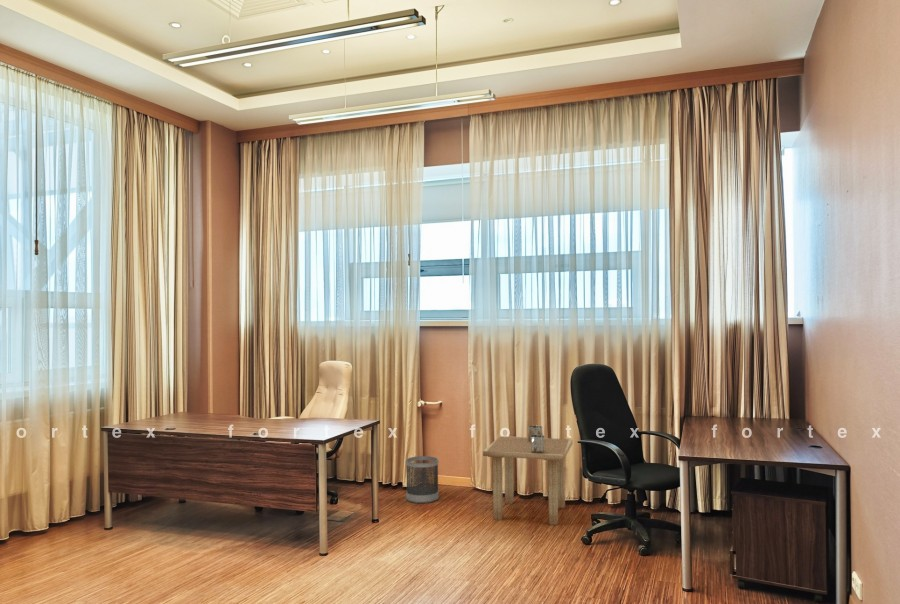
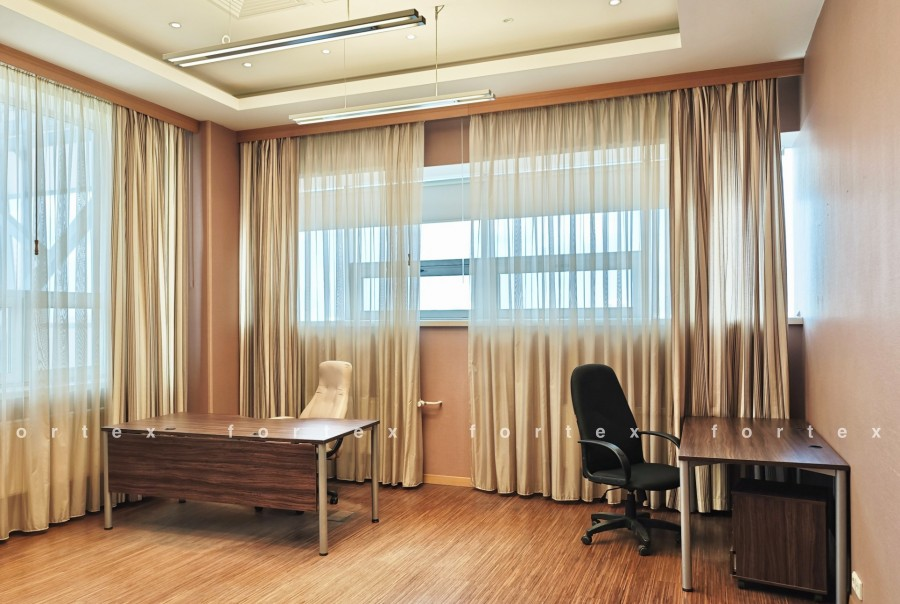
- wastebasket (422, 479)
- side table (529, 458)
